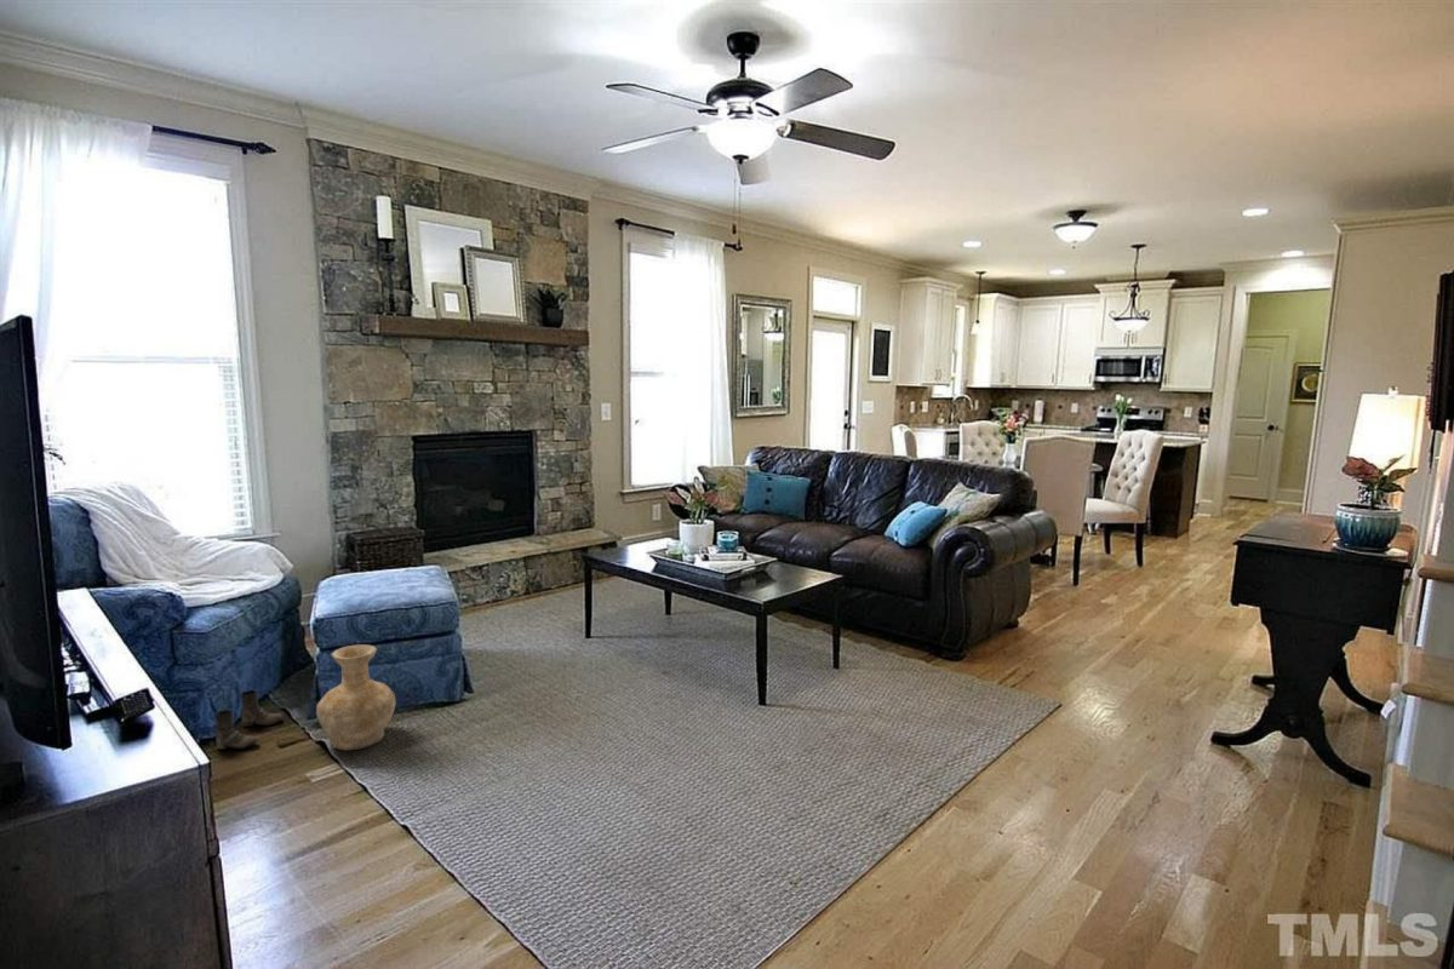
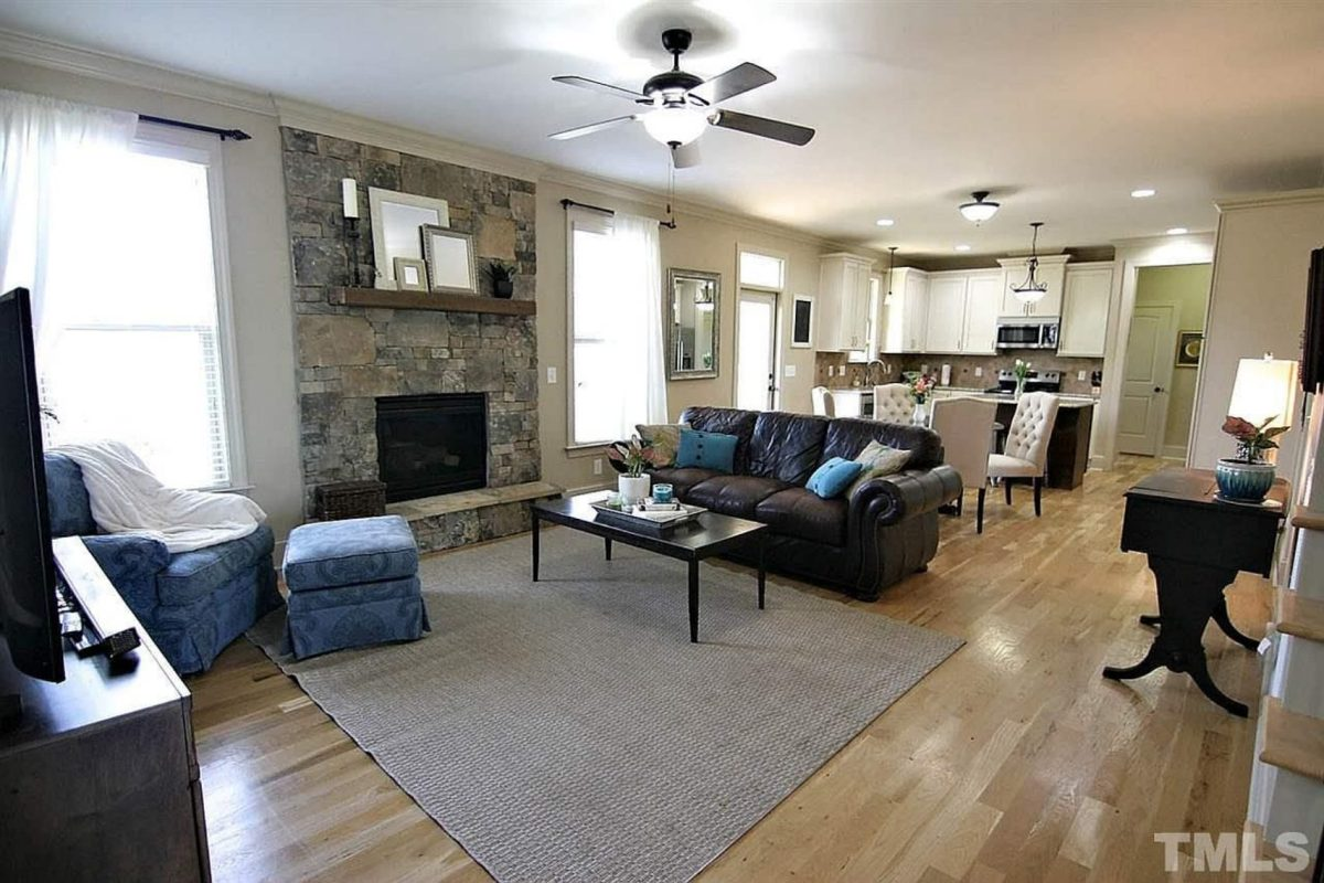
- vase (356, 695)
- boots (250, 717)
